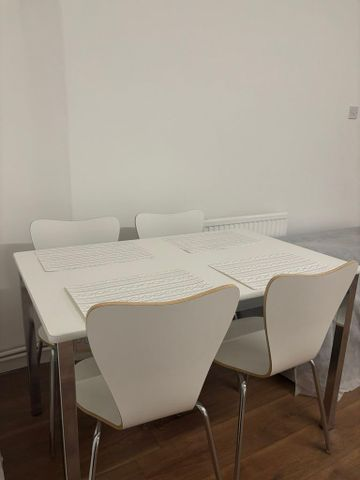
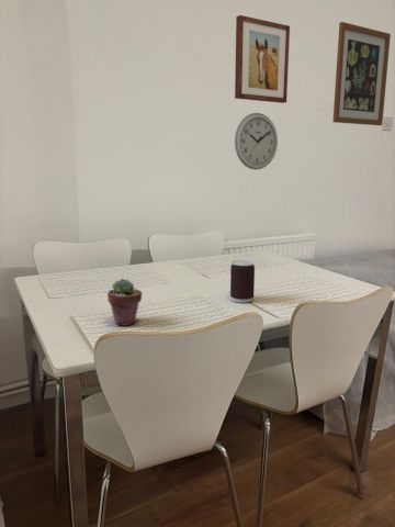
+ wall clock (257, 142)
+ wall art (362, 77)
+ wall art (262, 61)
+ beverage can (241, 281)
+ potted succulent (124, 300)
